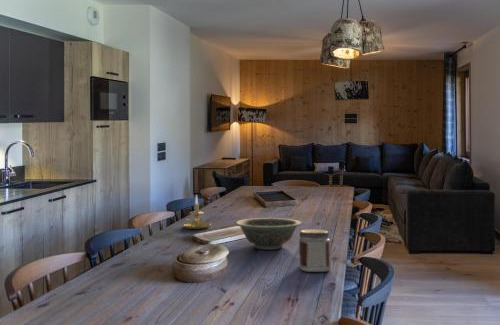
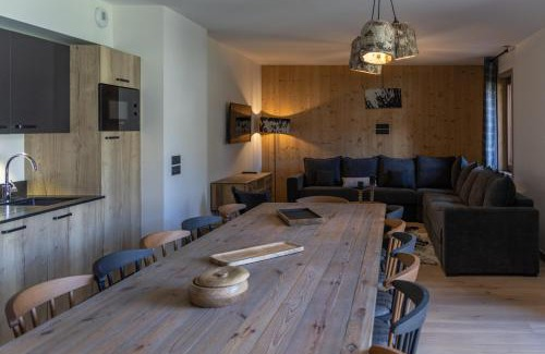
- decorative bowl (268, 234)
- candle holder (195, 211)
- jar (314, 249)
